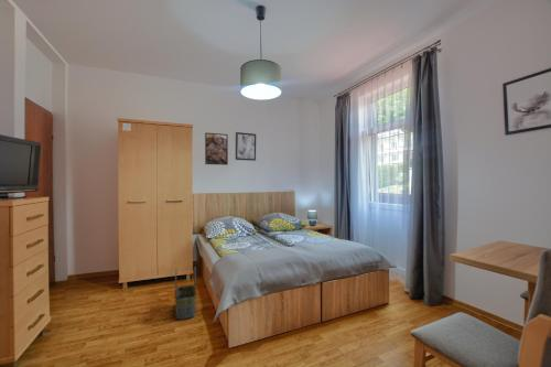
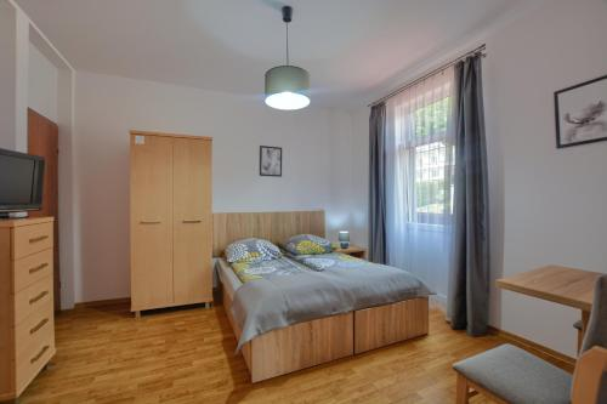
- basket (185, 289)
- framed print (216, 149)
